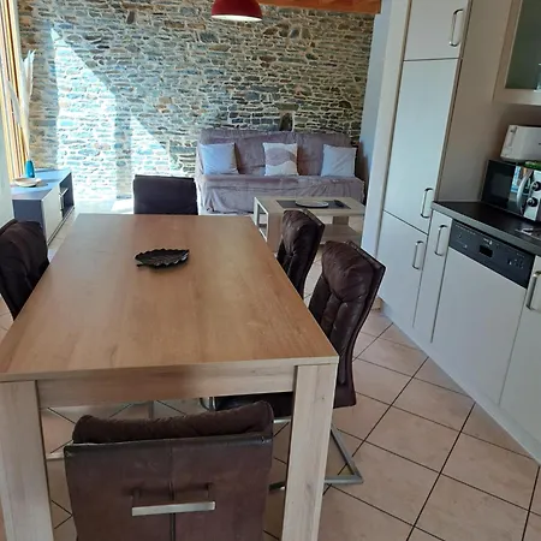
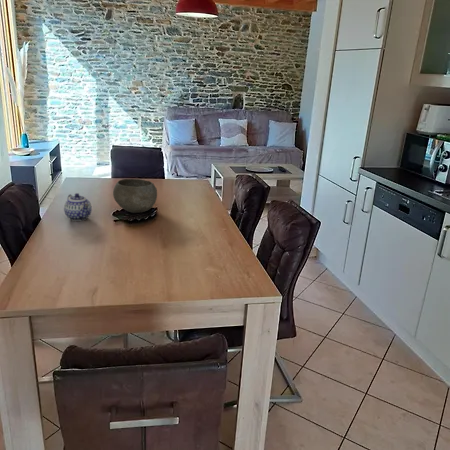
+ teapot (77, 205)
+ bowl (135, 196)
